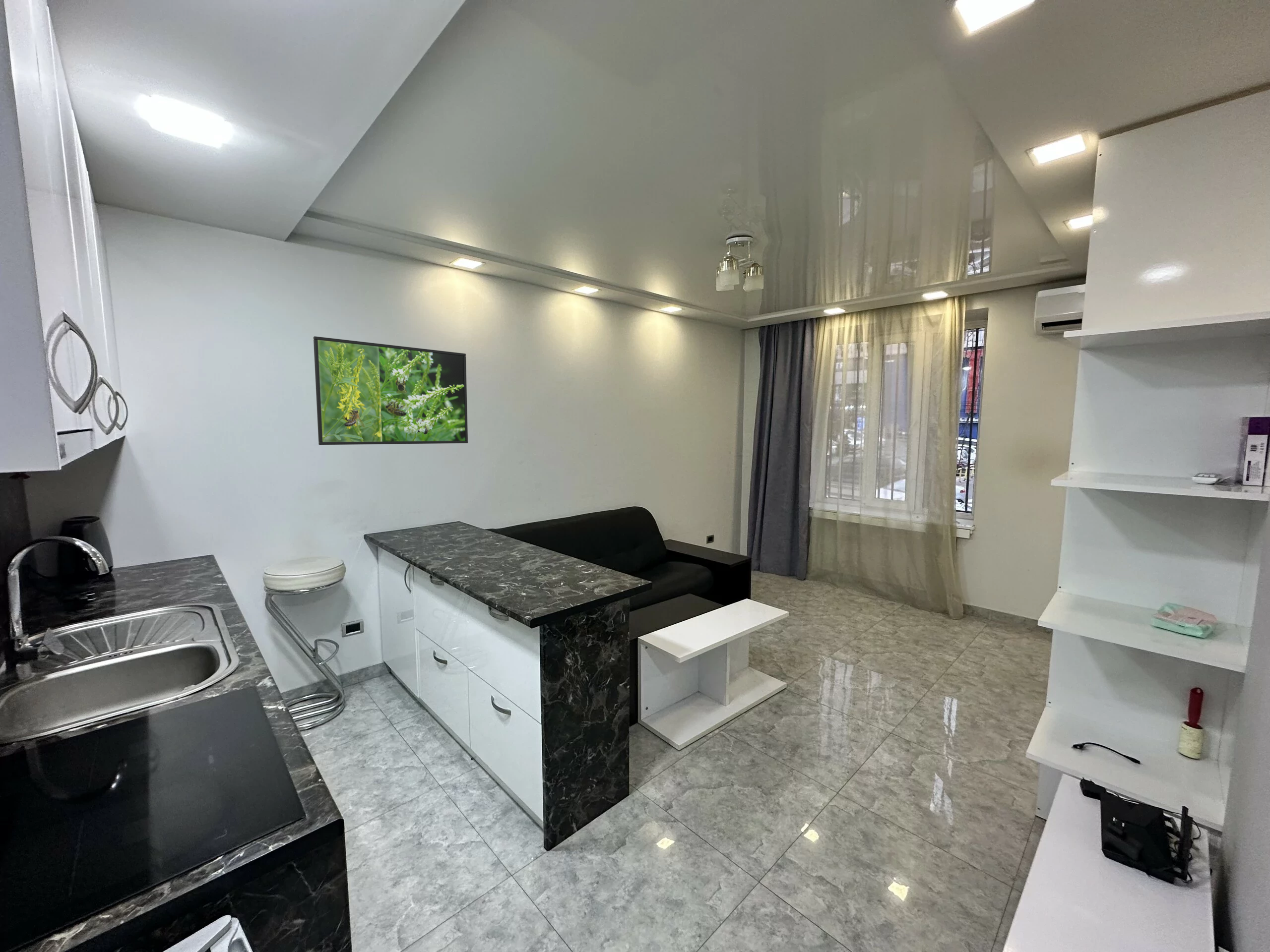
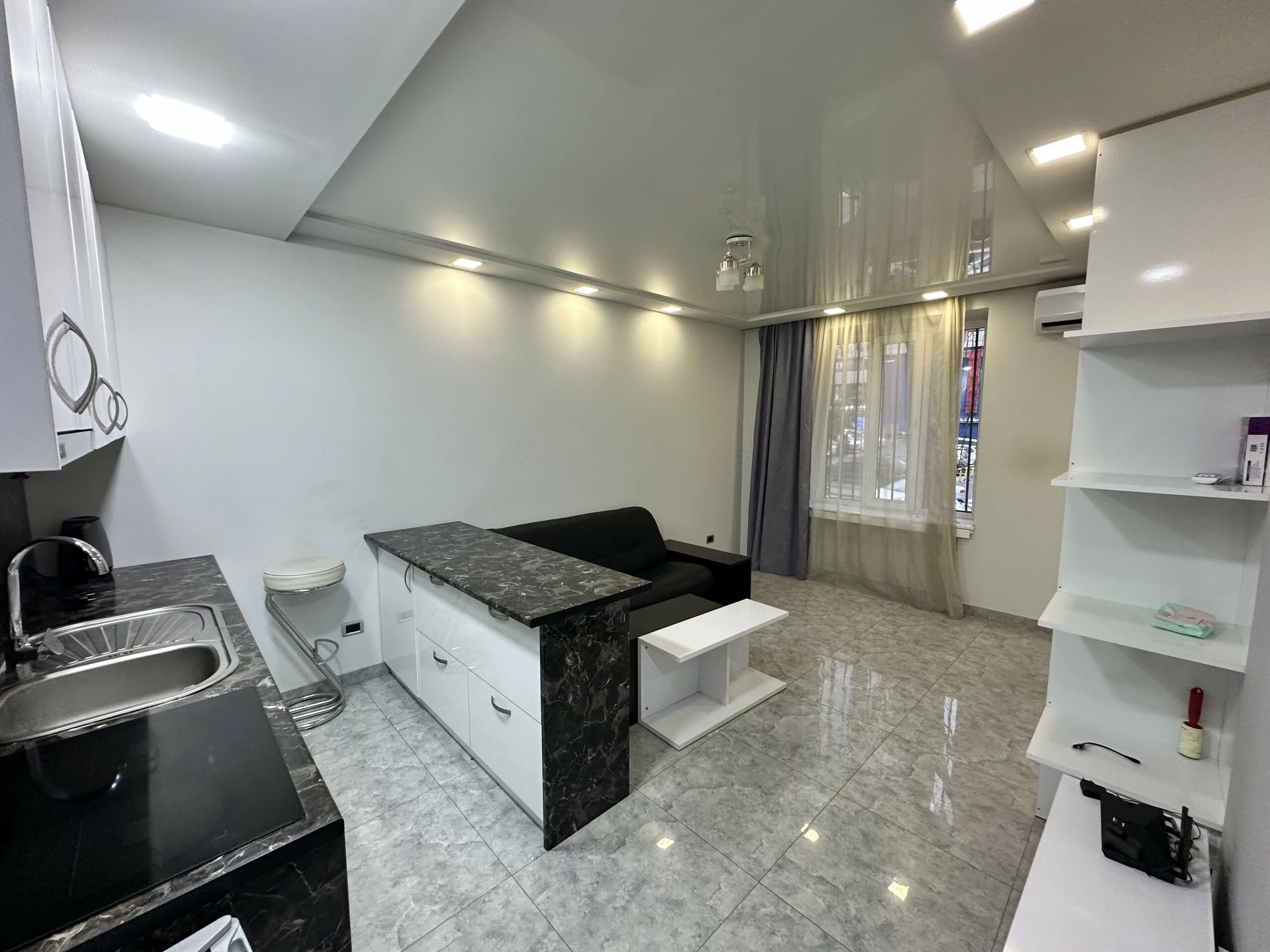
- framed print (398, 395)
